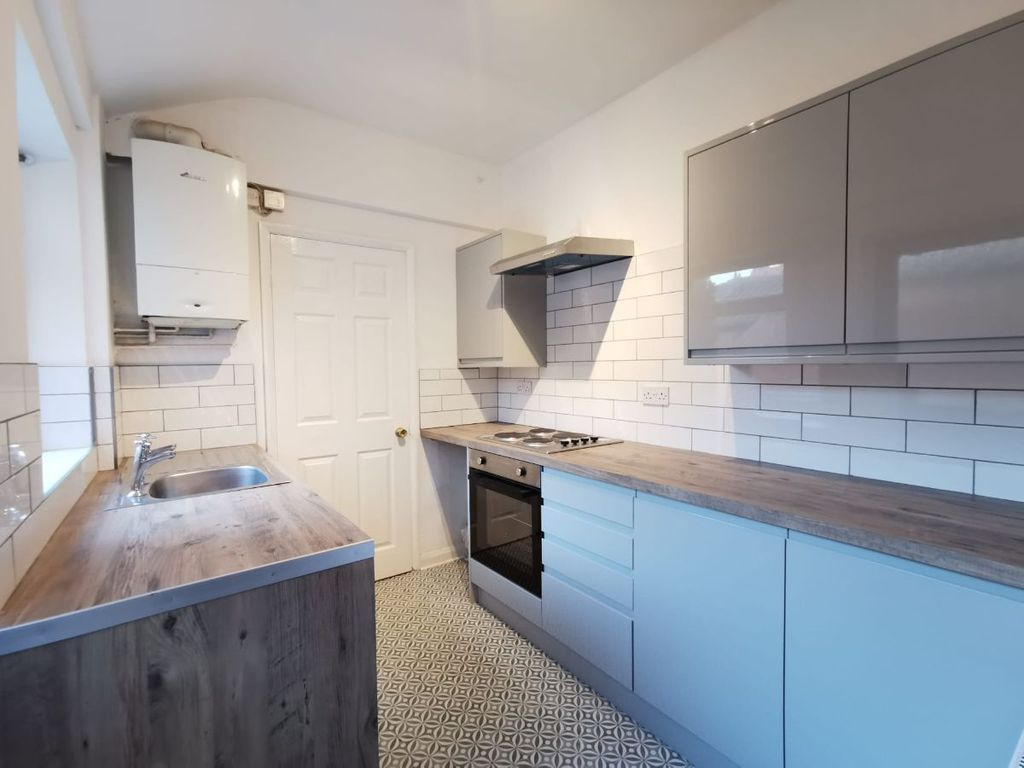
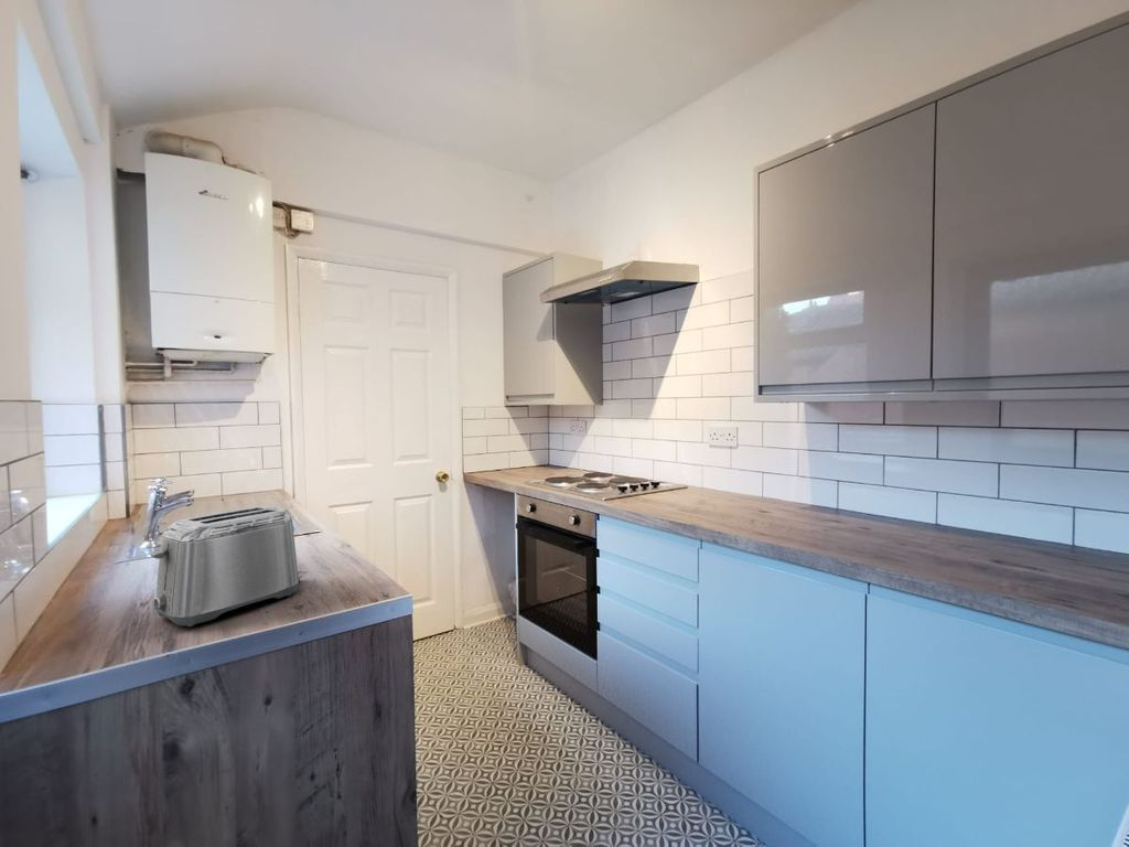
+ toaster (237, 558)
